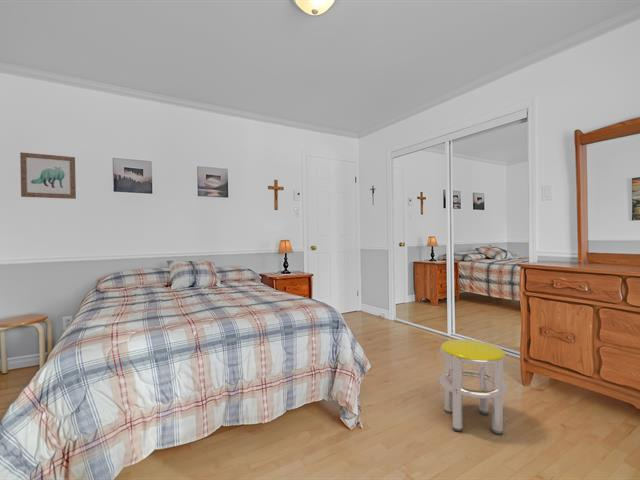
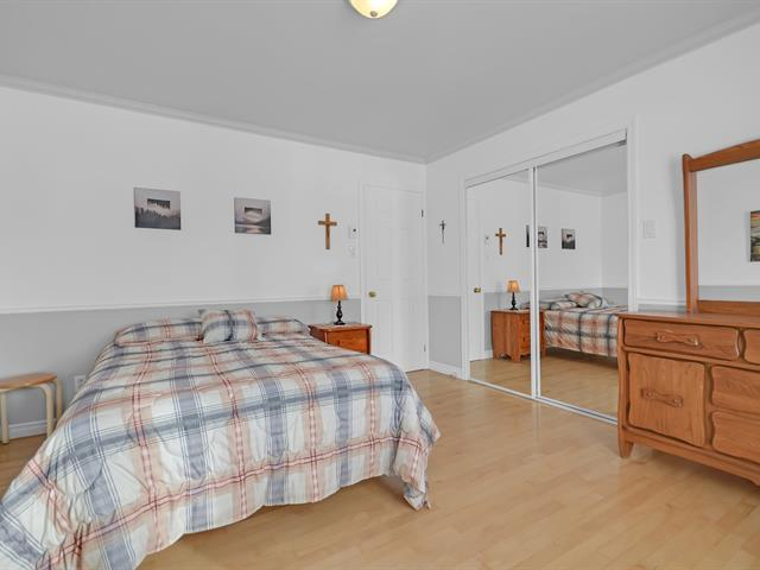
- stool (469, 388)
- wall art (49, 176)
